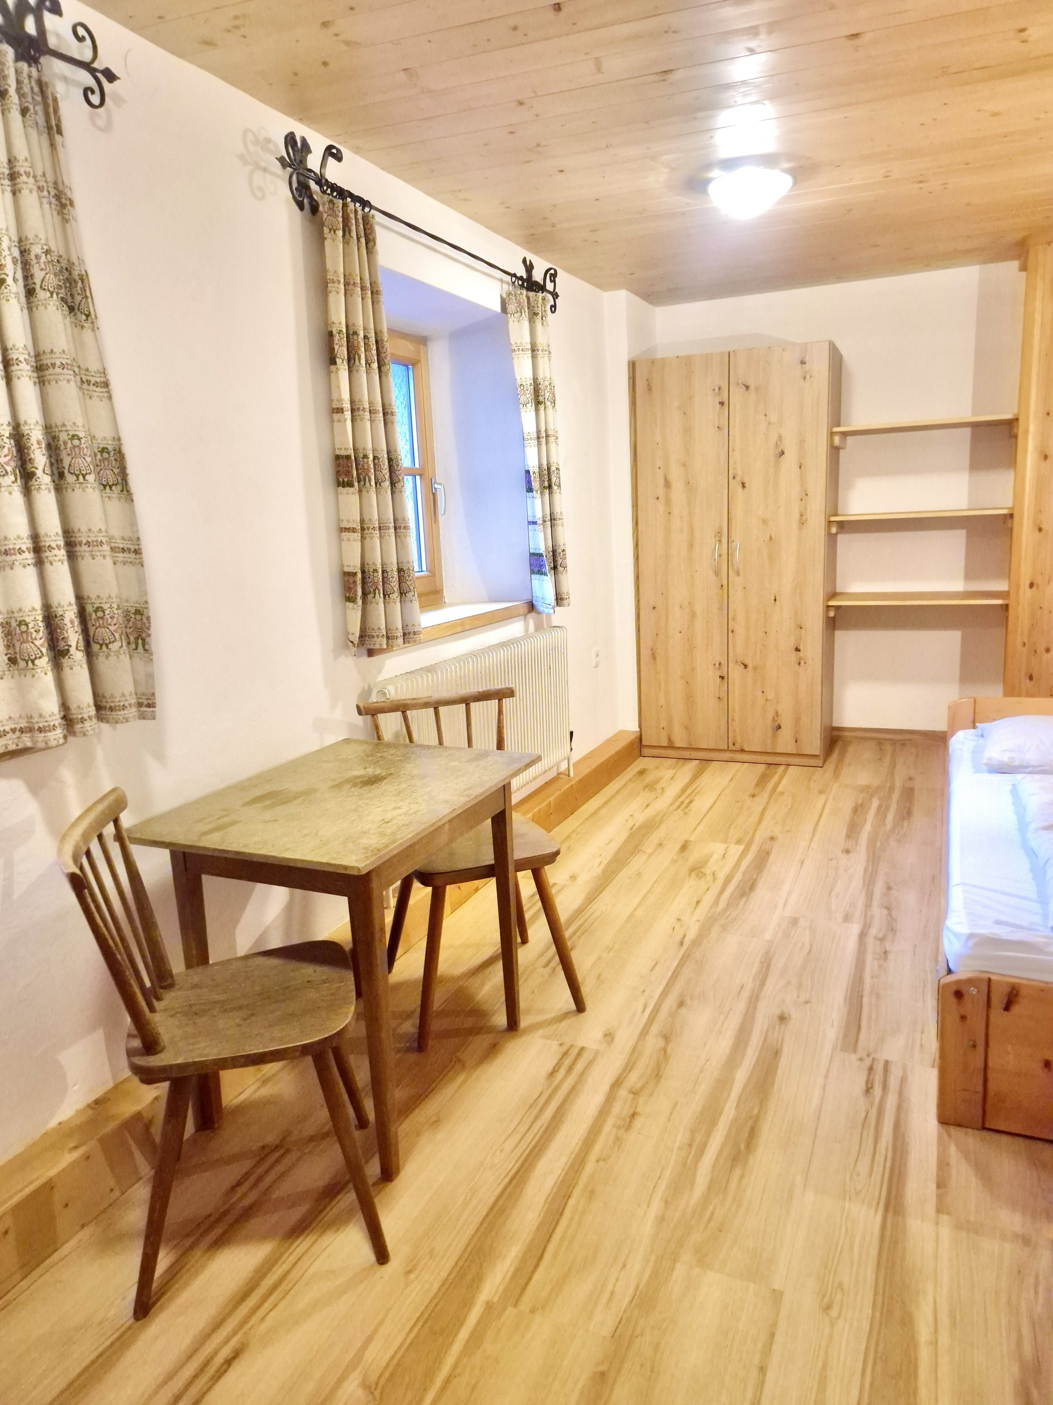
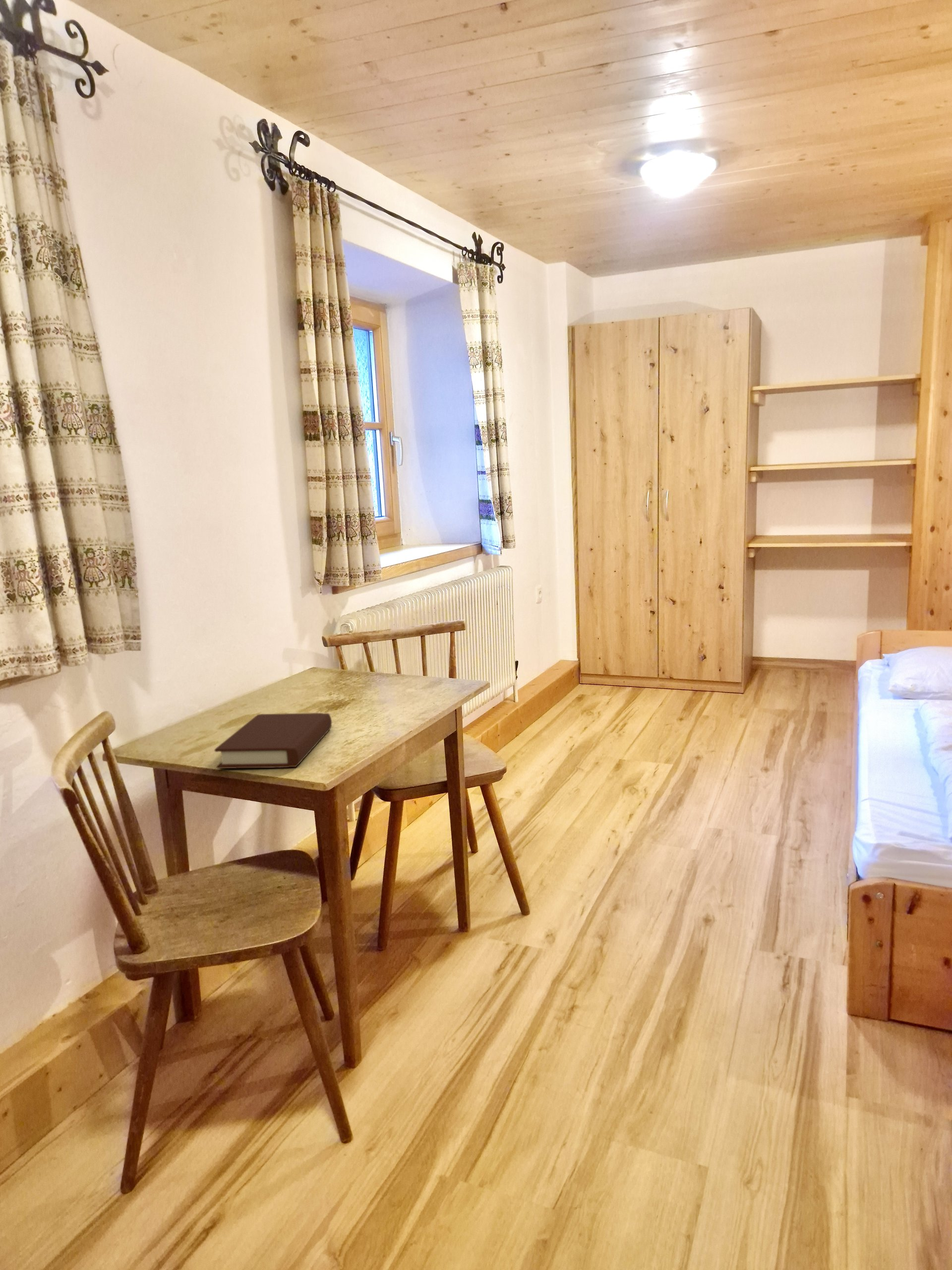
+ book (277, 739)
